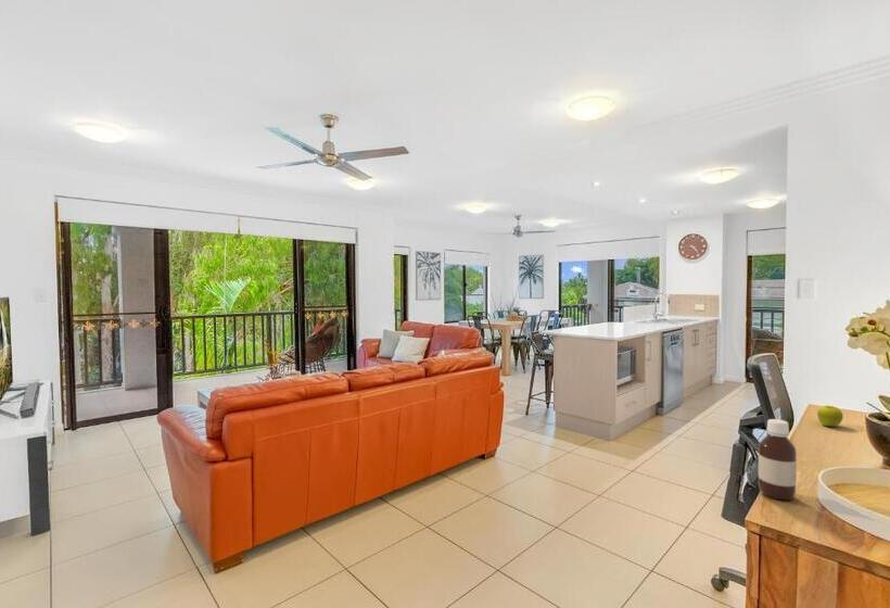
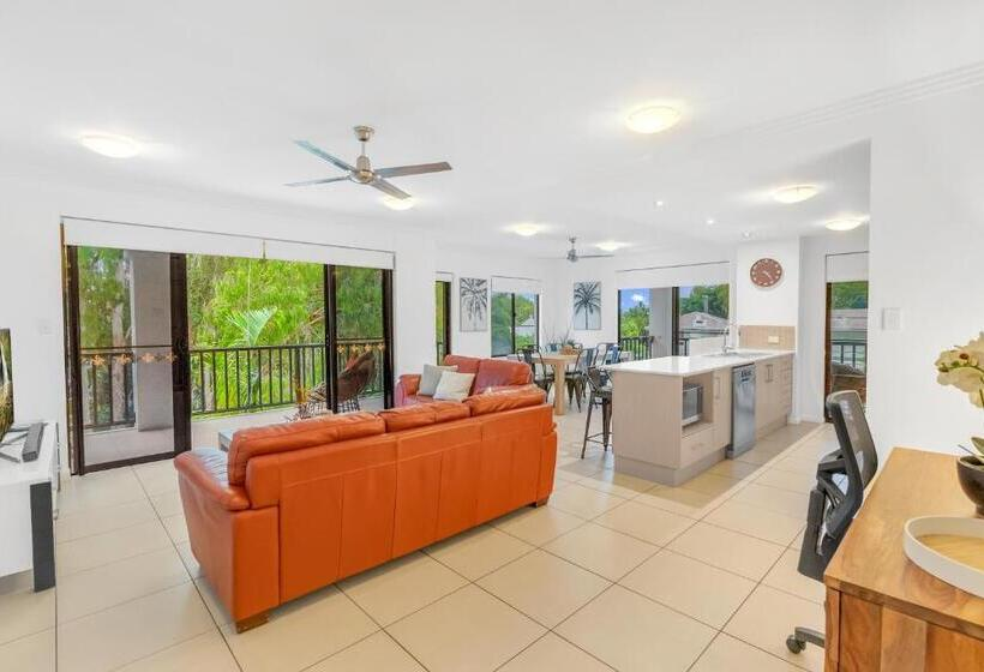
- fruit (829, 416)
- bottle (777, 457)
